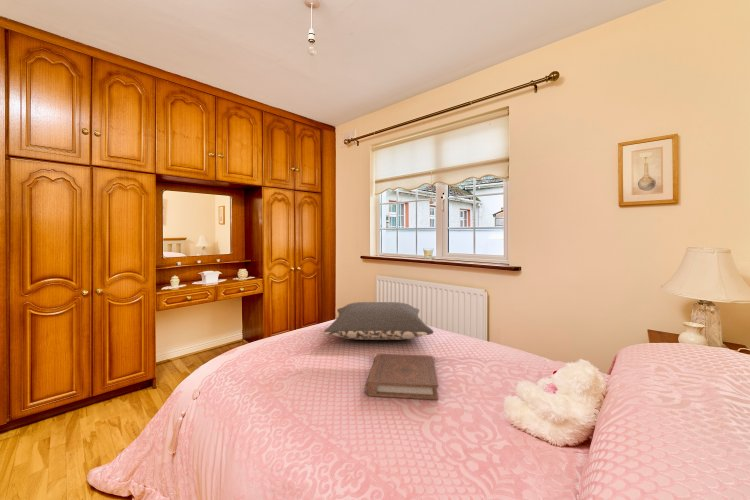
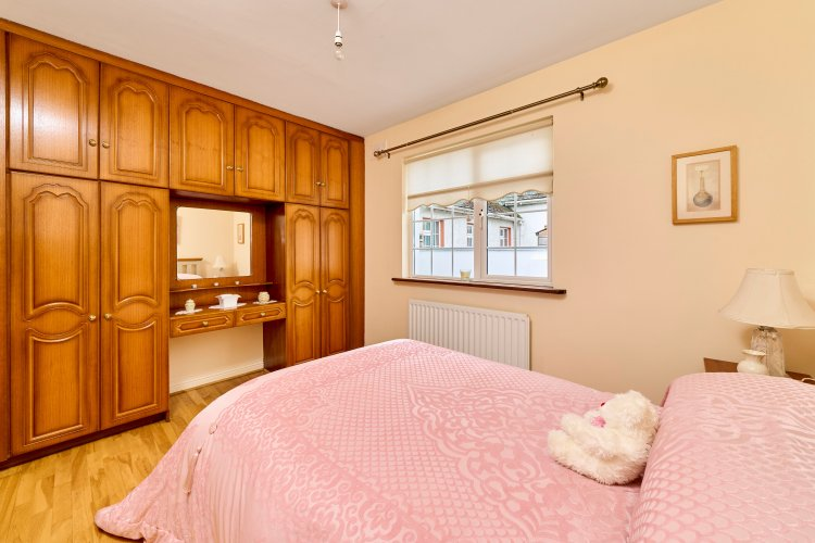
- book (402, 373)
- pillow (378, 319)
